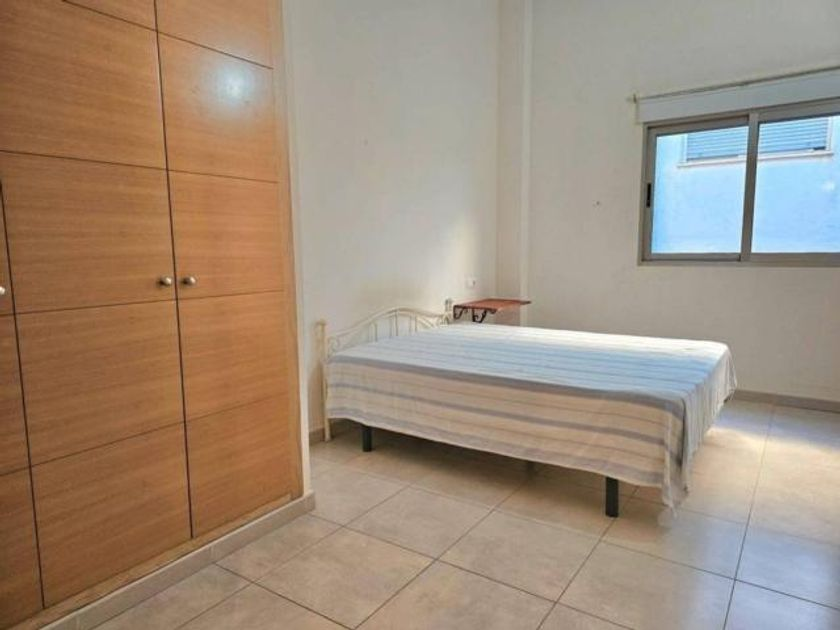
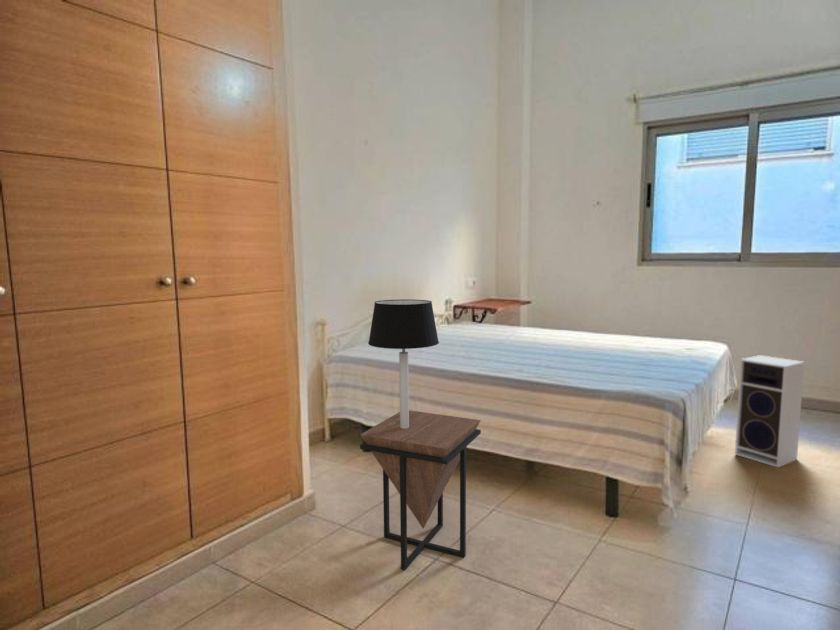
+ side table (423, 487)
+ table lamp (403, 364)
+ speaker (768, 409)
